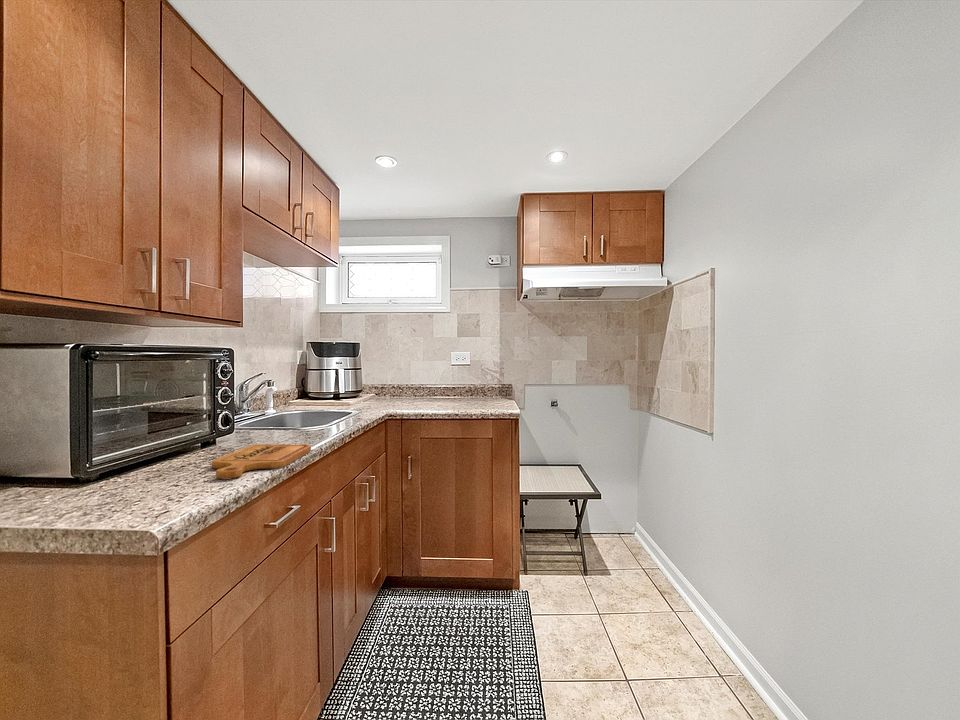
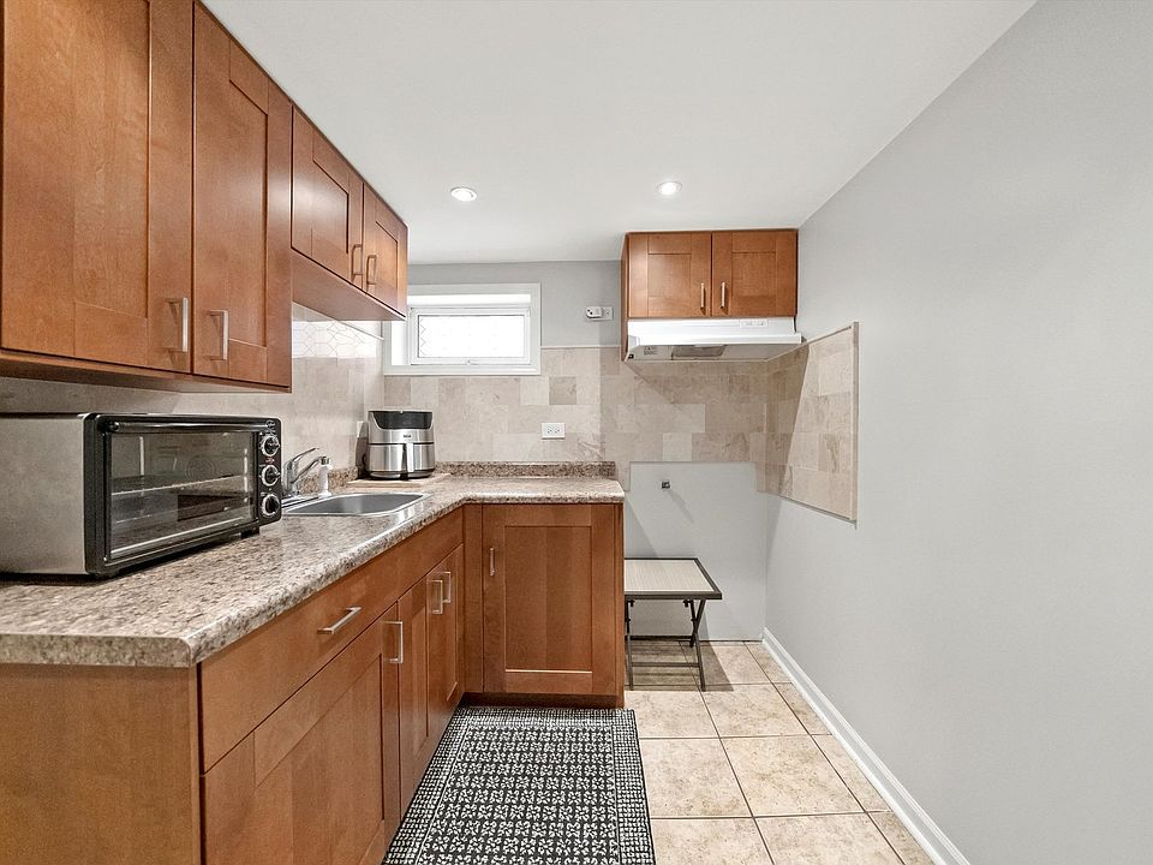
- cutting board (257, 459)
